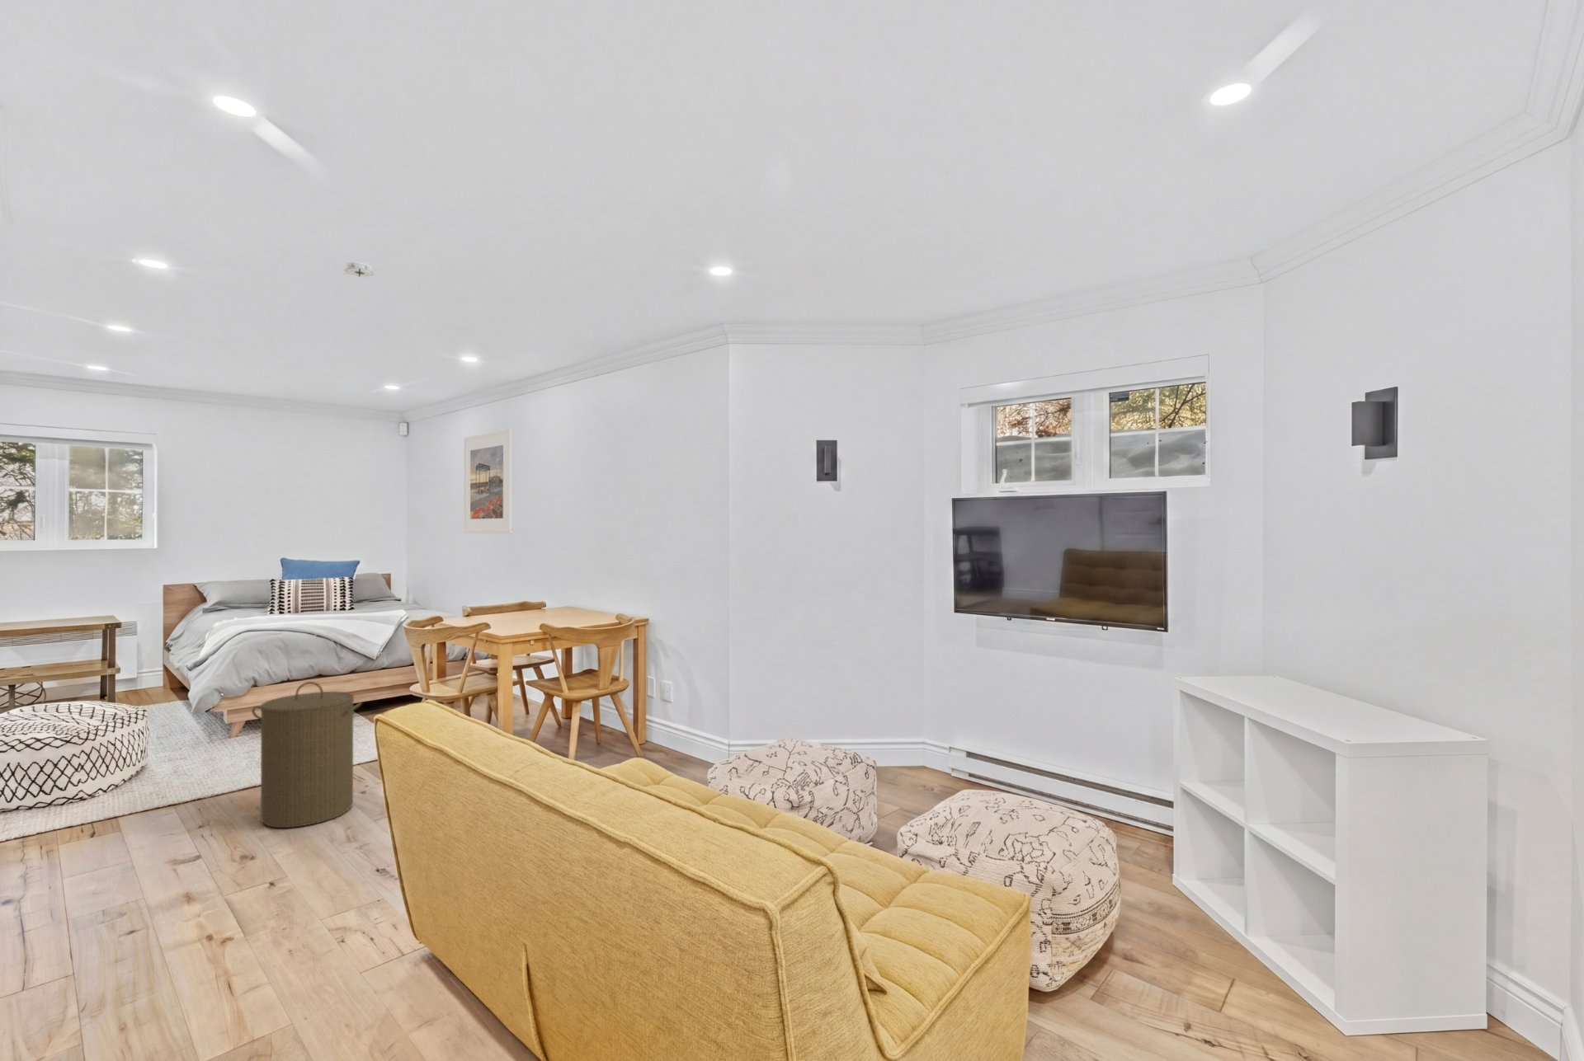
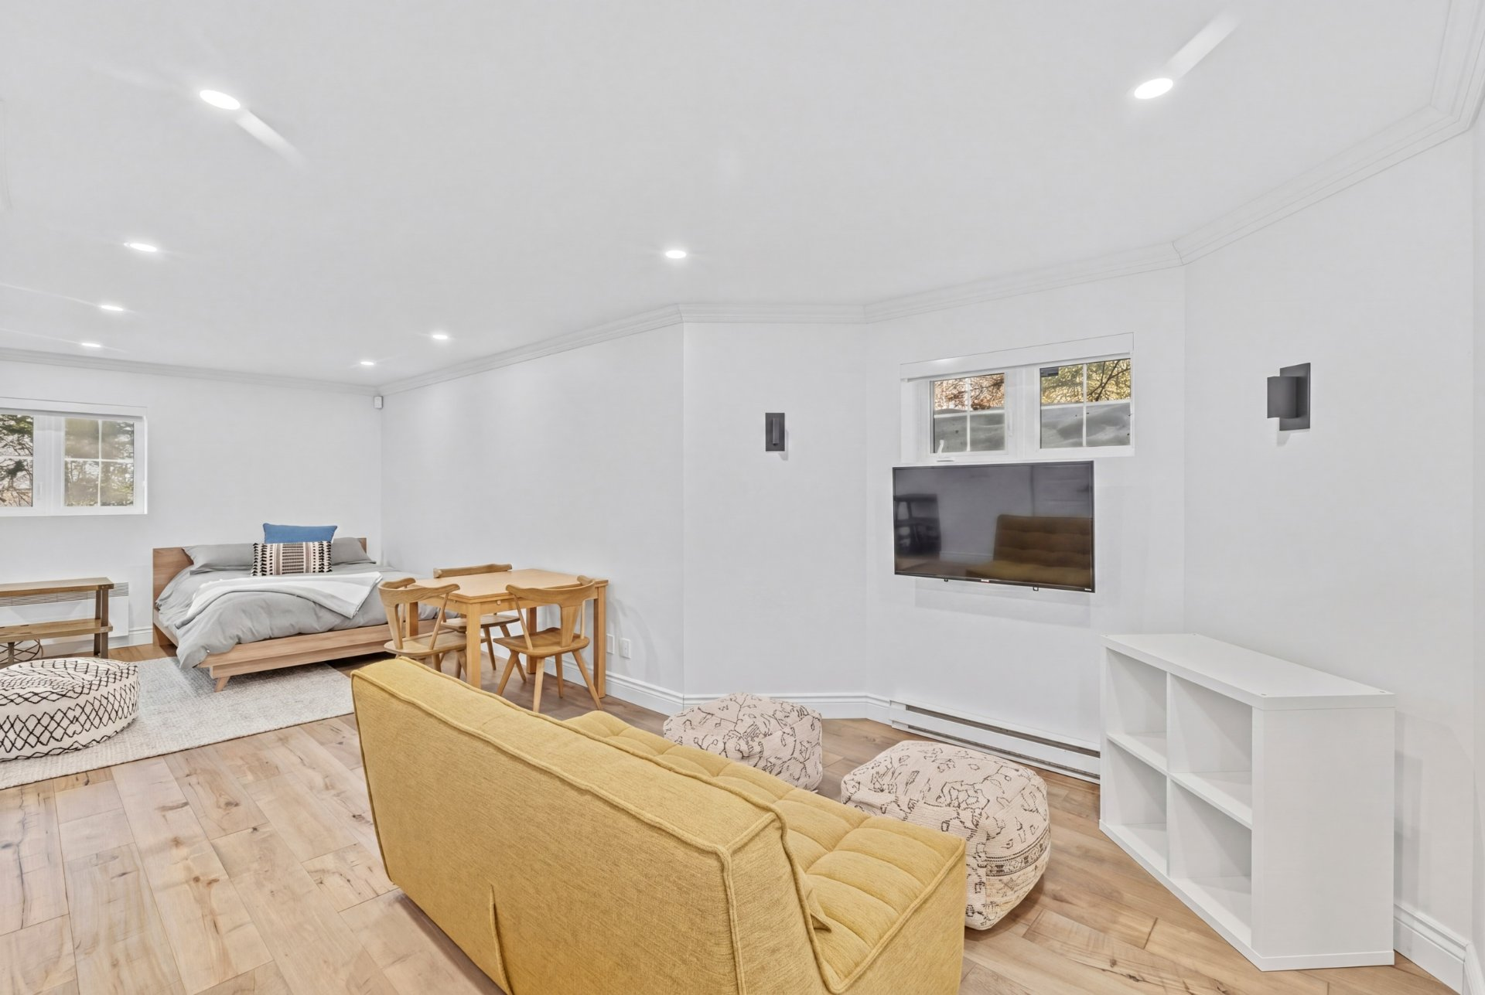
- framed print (487, 483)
- laundry hamper (308, 747)
- smoke detector (358, 270)
